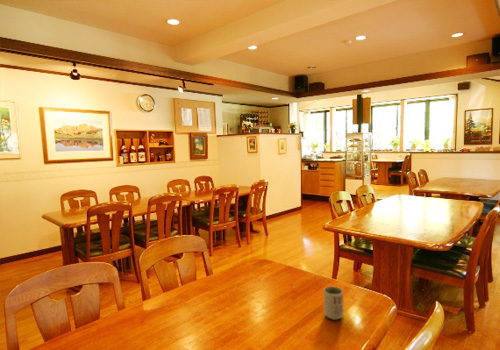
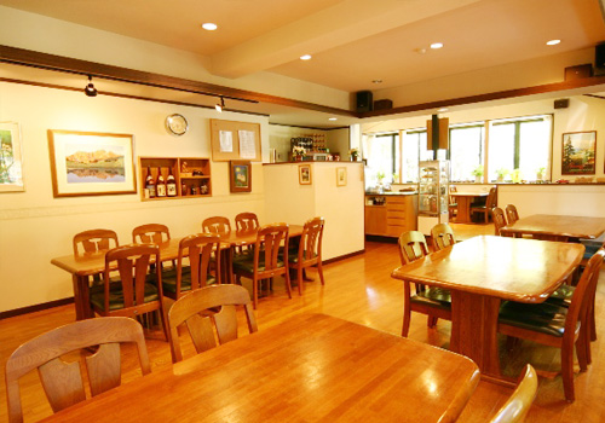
- cup (333, 303)
